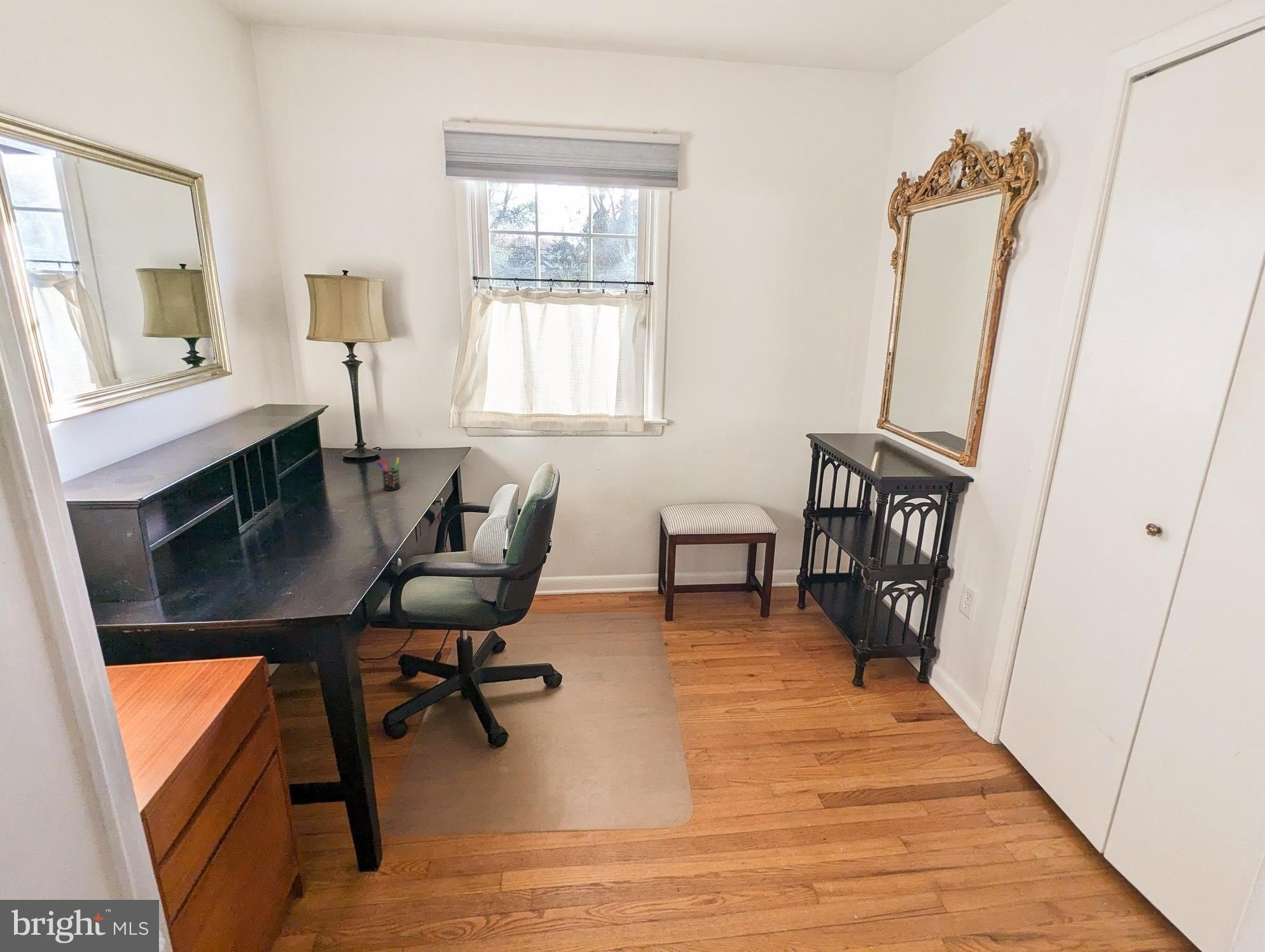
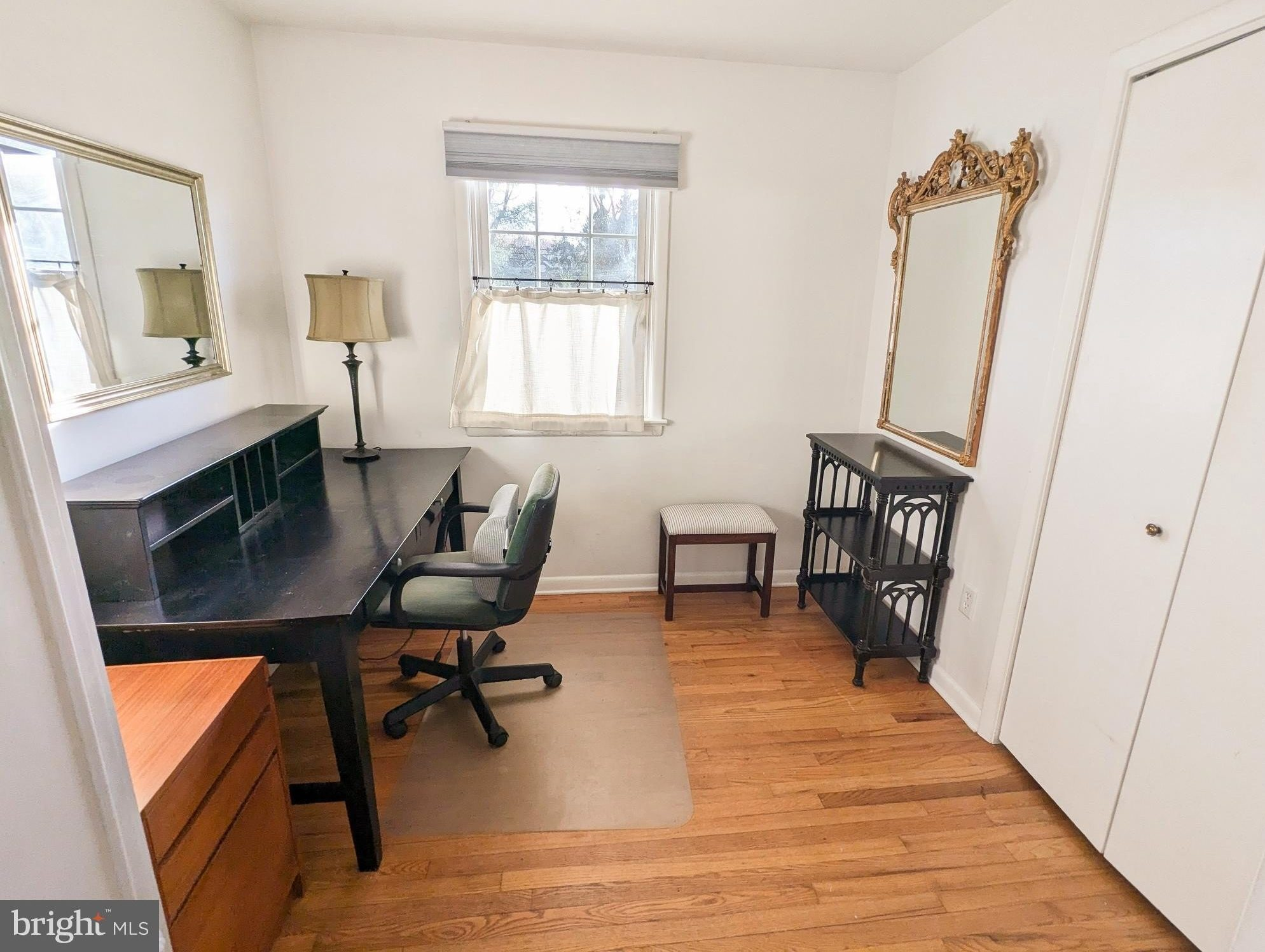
- pen holder (391, 472)
